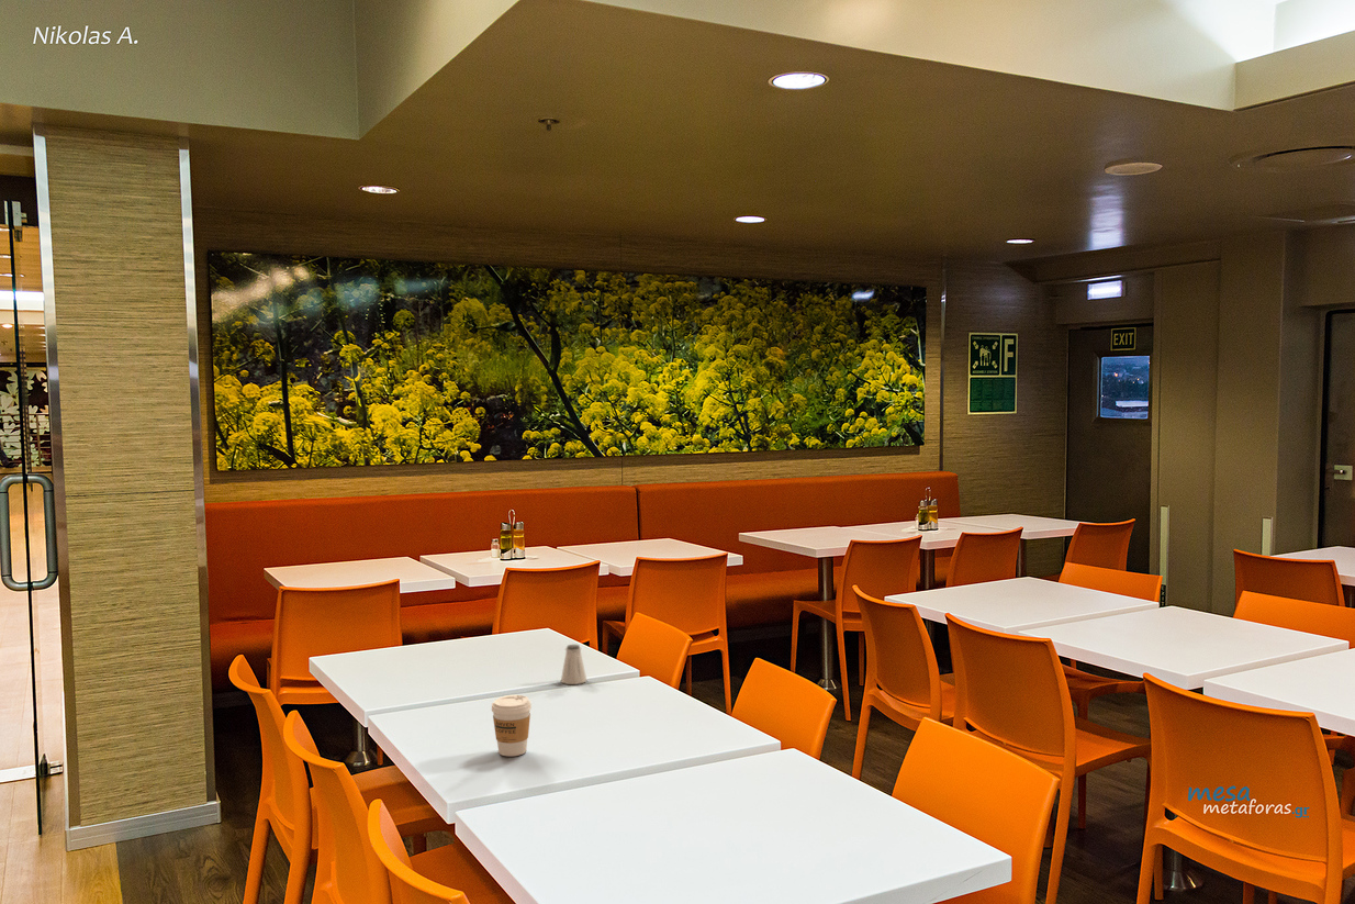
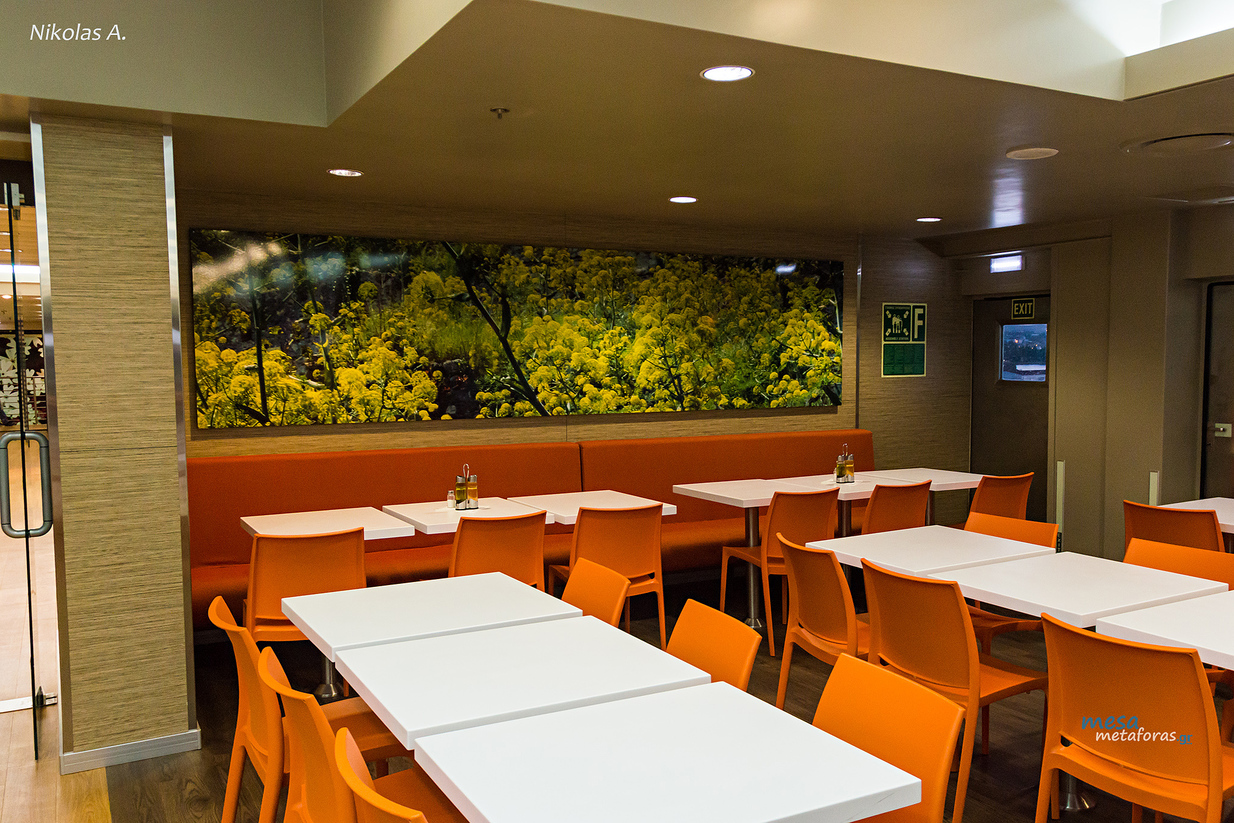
- coffee cup (512, 725)
- saltshaker (573, 662)
